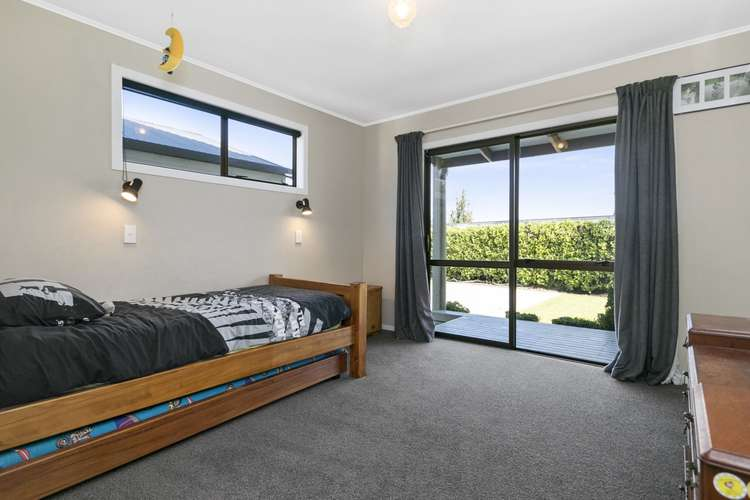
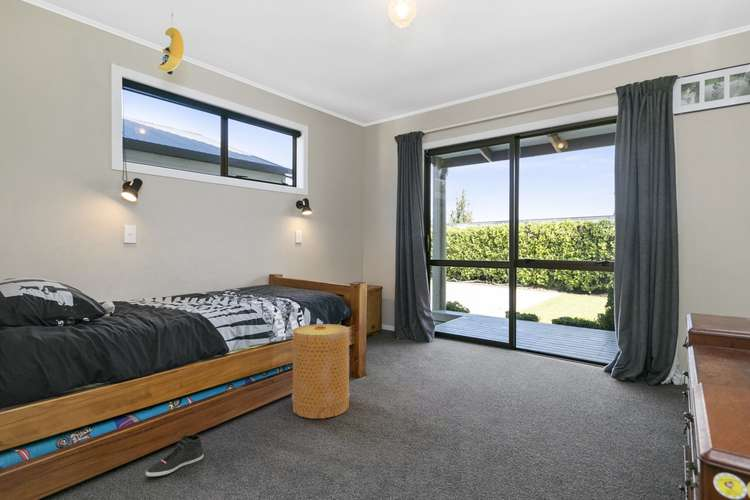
+ basket (320, 367)
+ sneaker (175, 453)
